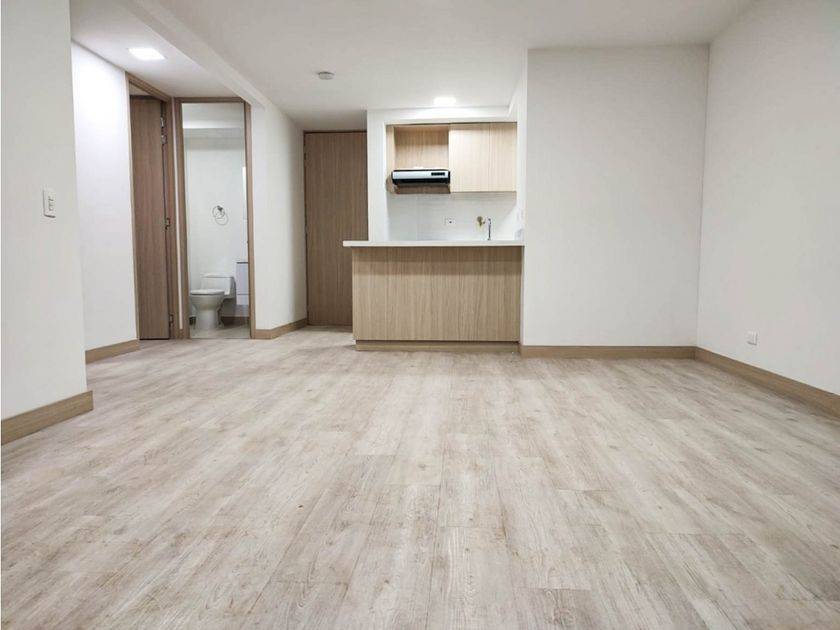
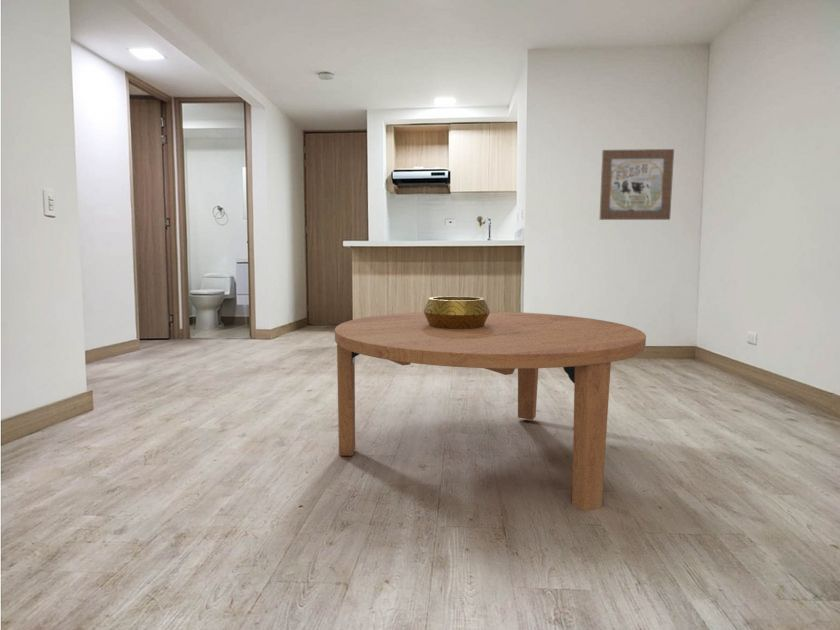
+ coffee table (491, 370)
+ wall art (636, 185)
+ decorative bowl (456, 311)
